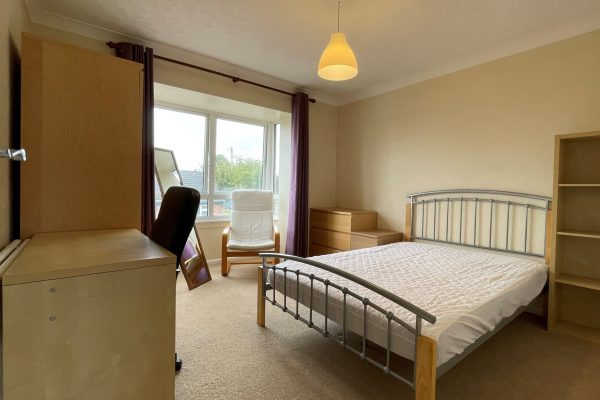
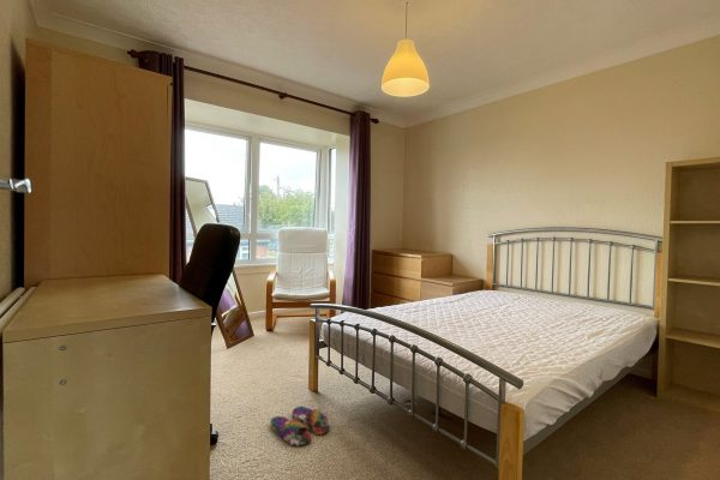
+ slippers (300, 420)
